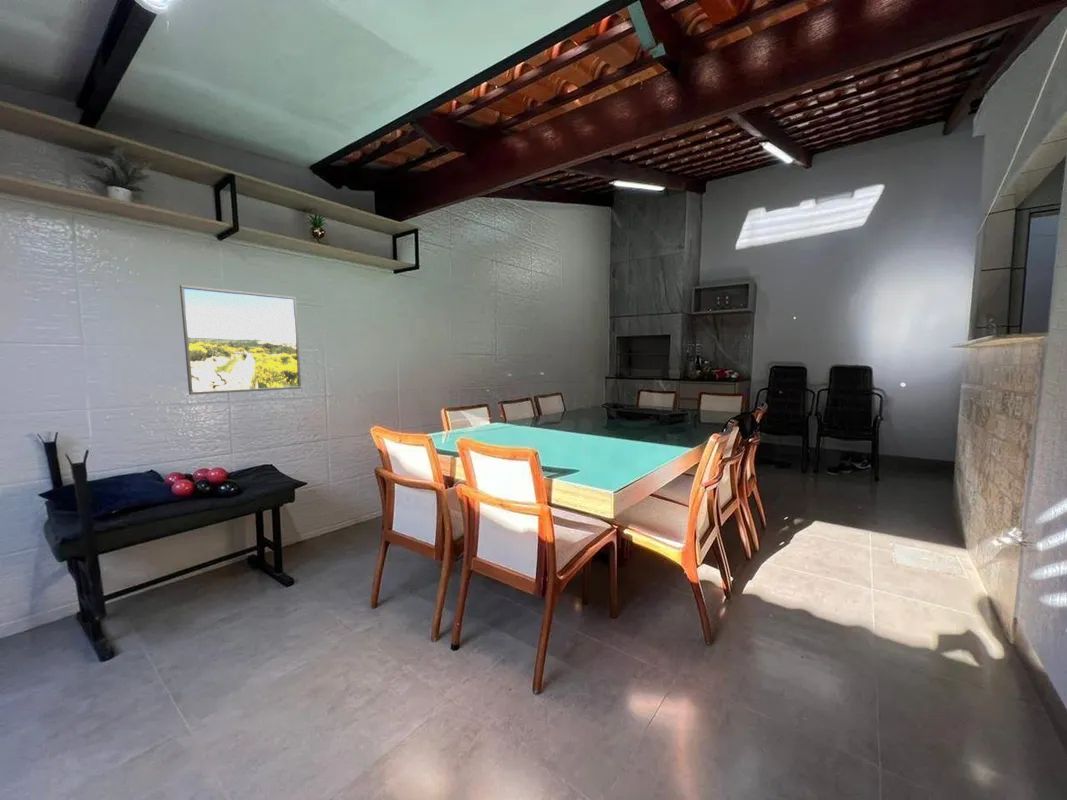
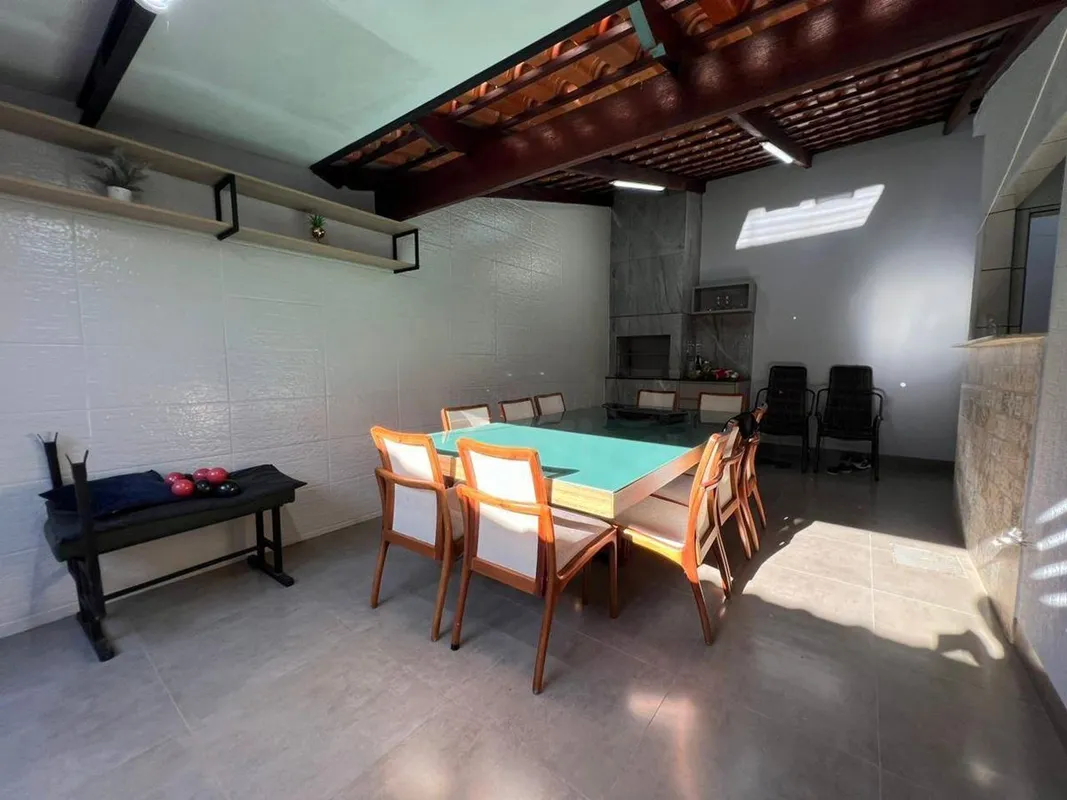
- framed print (246, 341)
